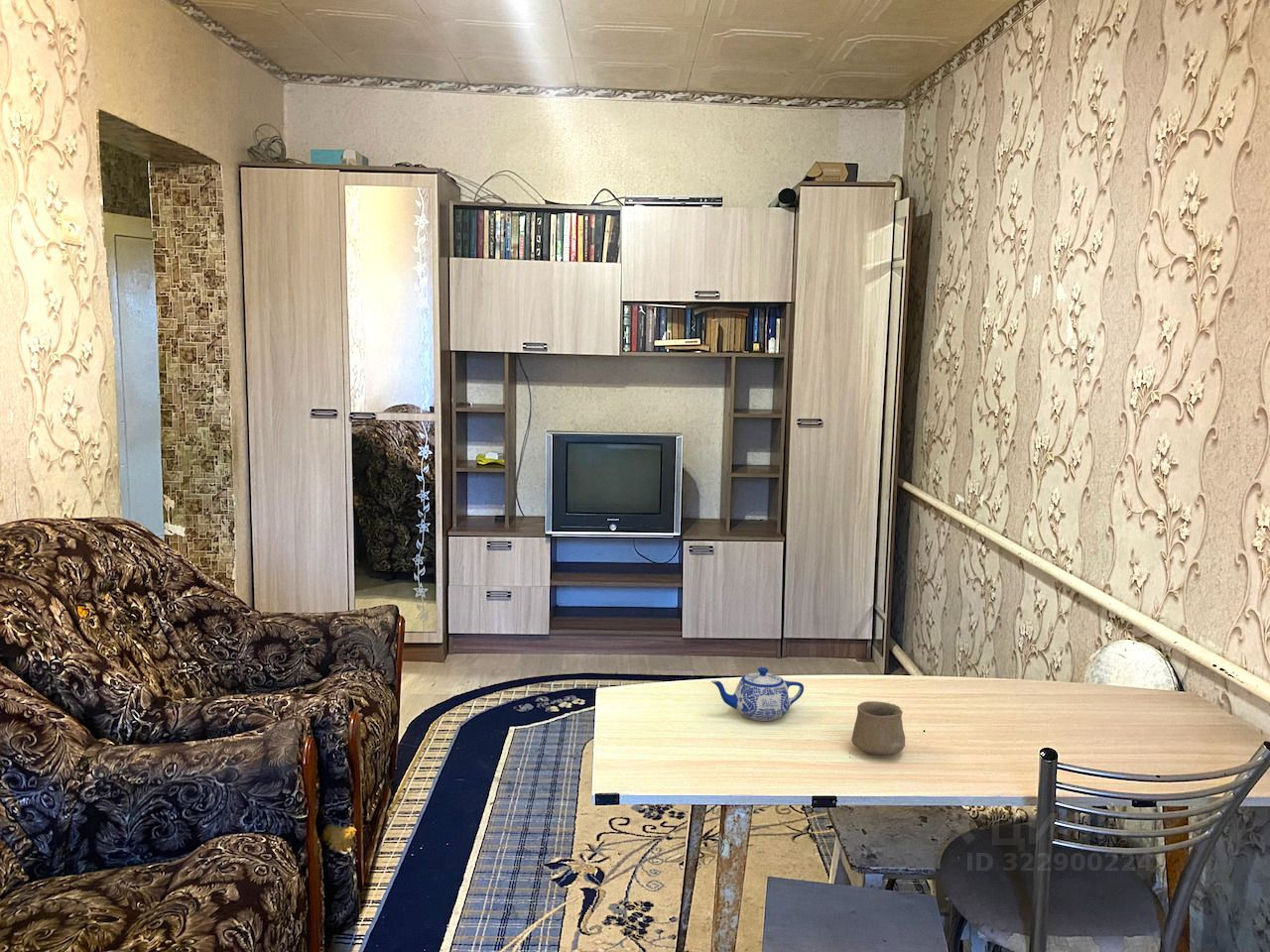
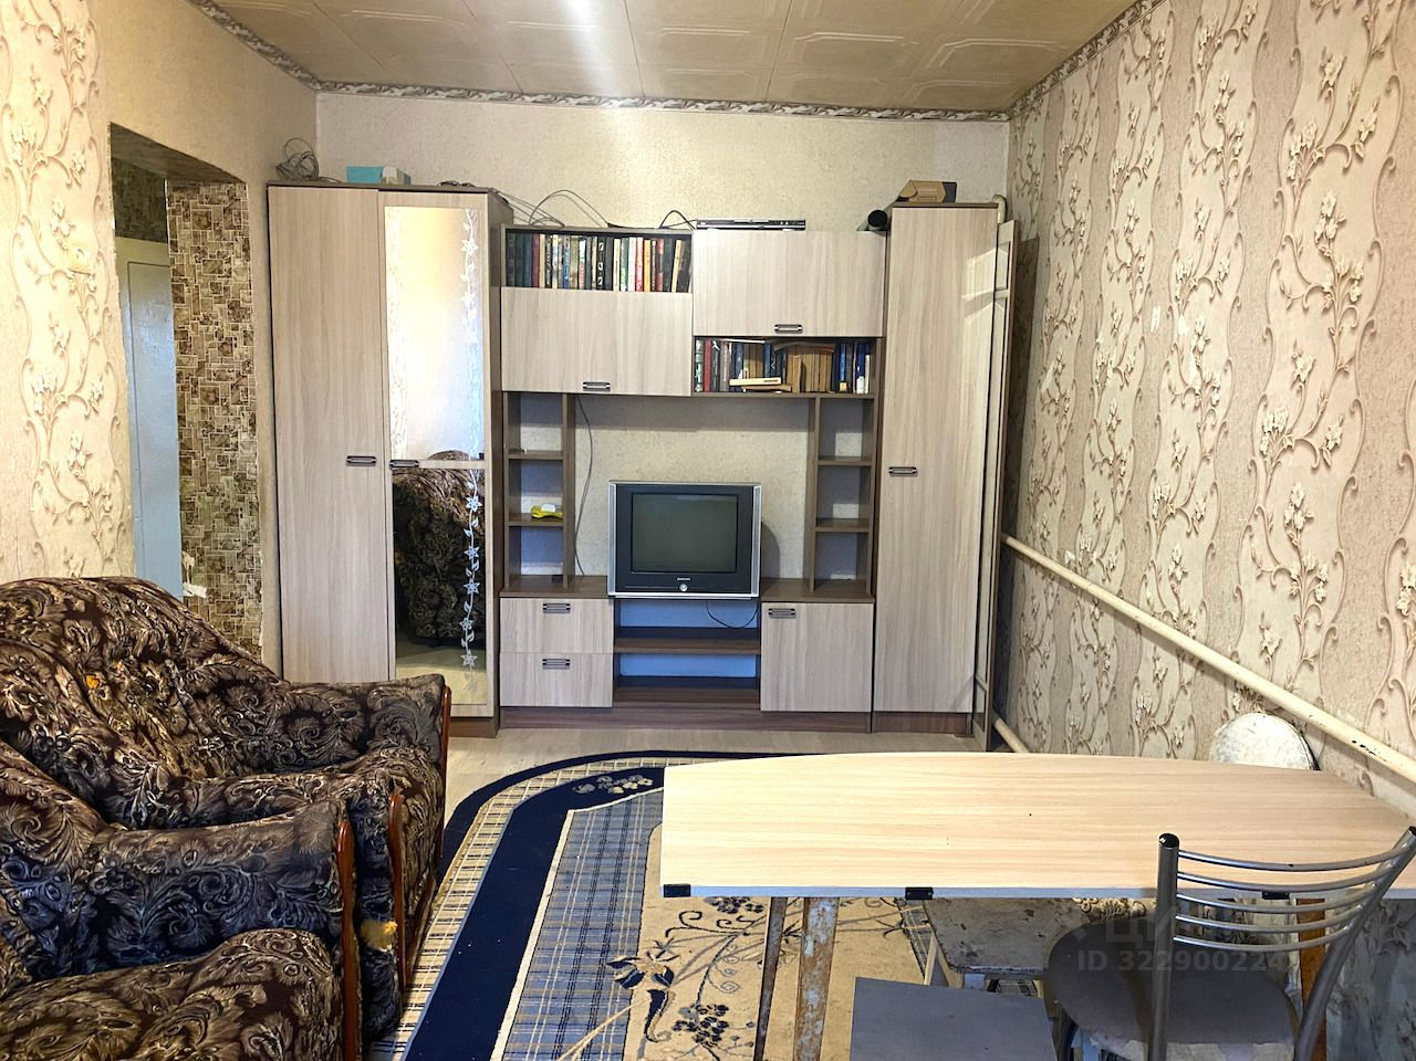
- cup (878, 729)
- teapot (757, 691)
